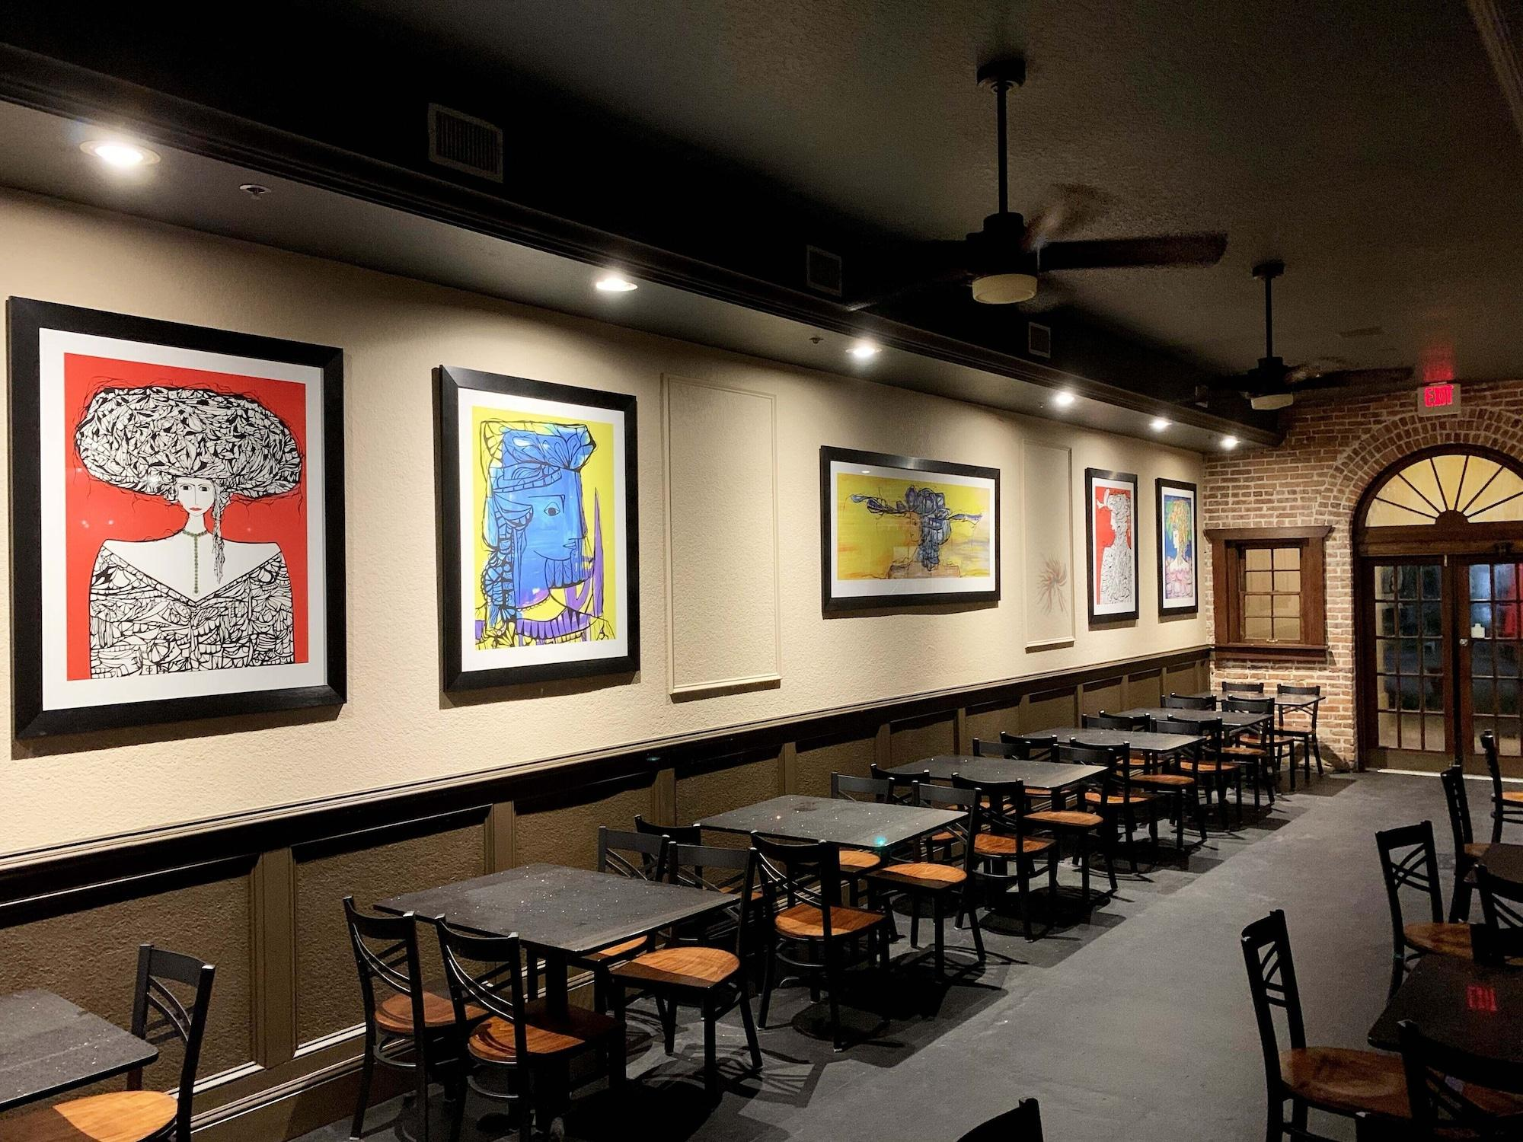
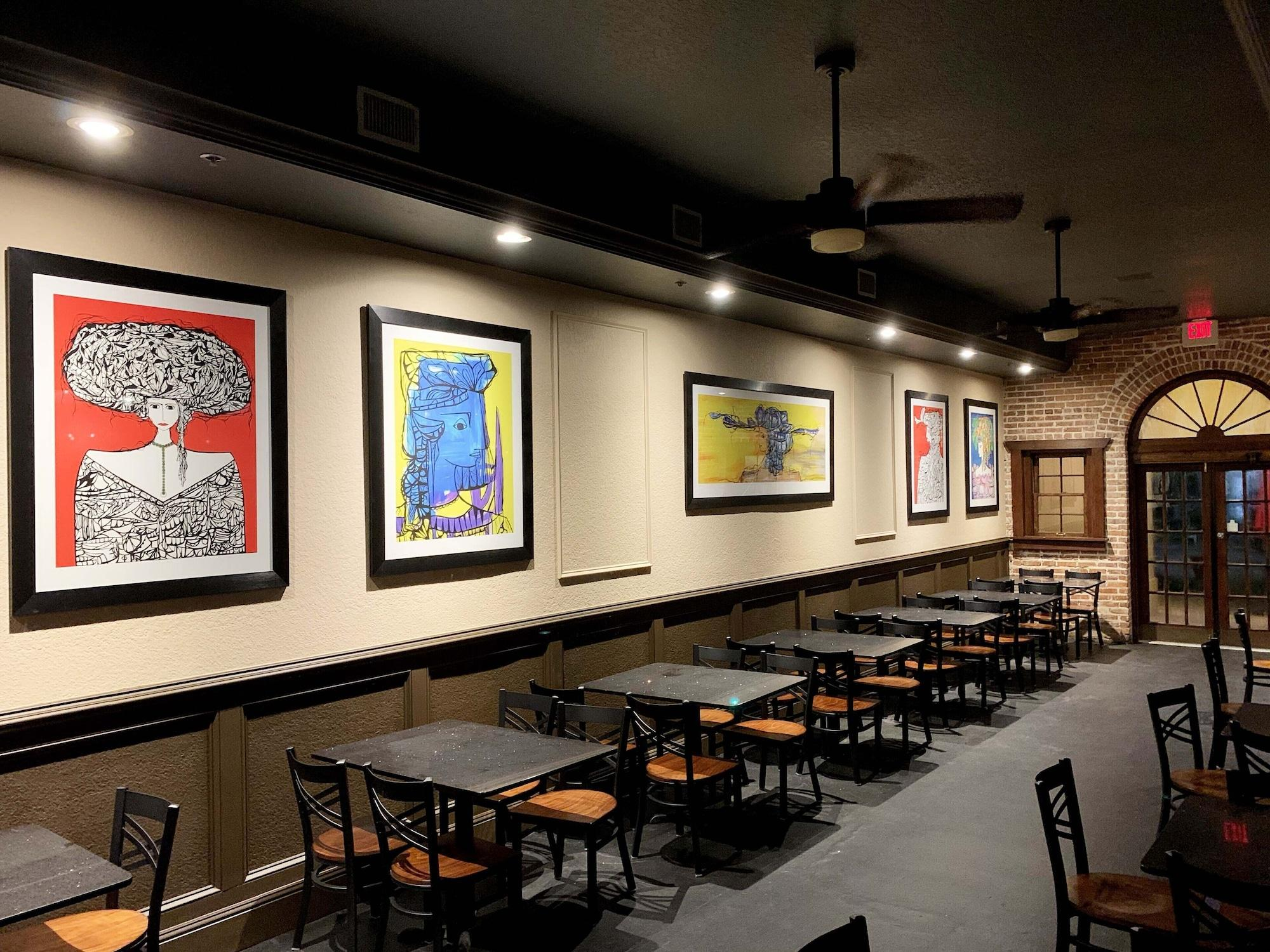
- wall sculpture (1052, 583)
